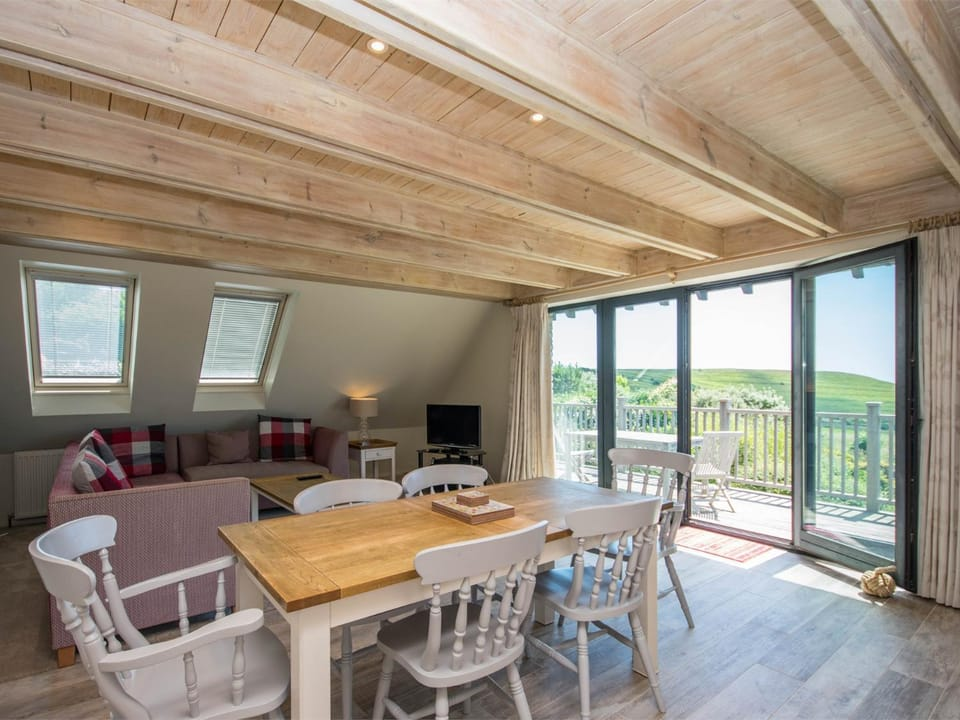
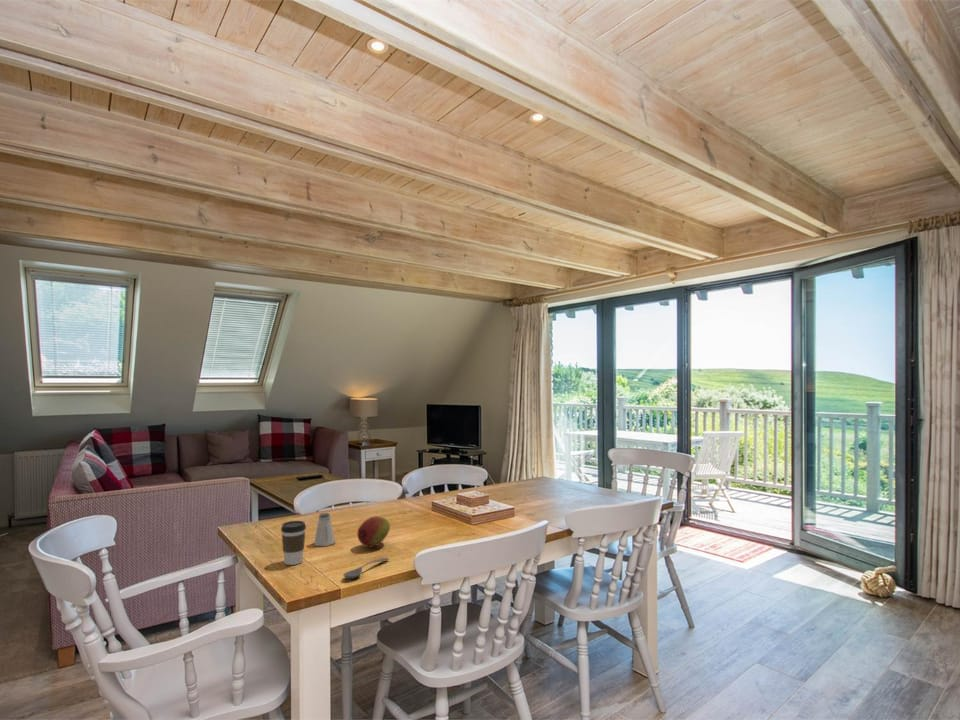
+ fruit (373, 531)
+ soupspoon (367, 564)
+ saltshaker (324, 528)
+ coffee cup (293, 542)
